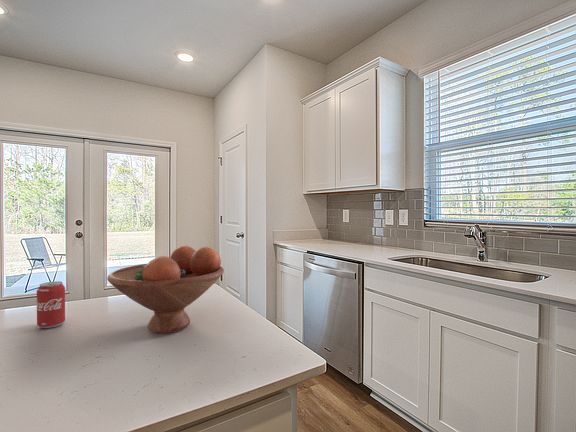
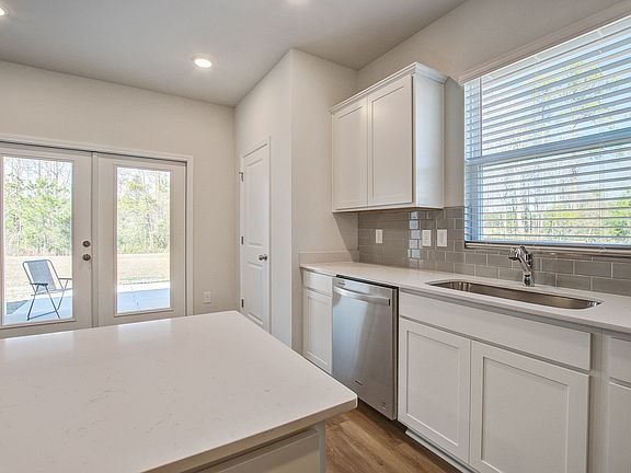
- beverage can (51, 303)
- fruit bowl (169, 287)
